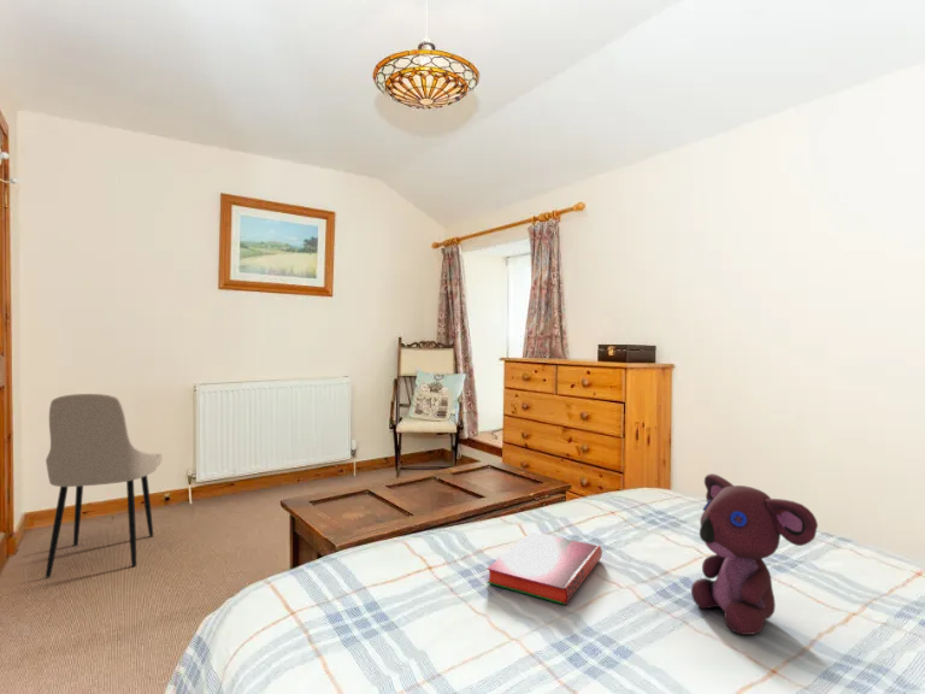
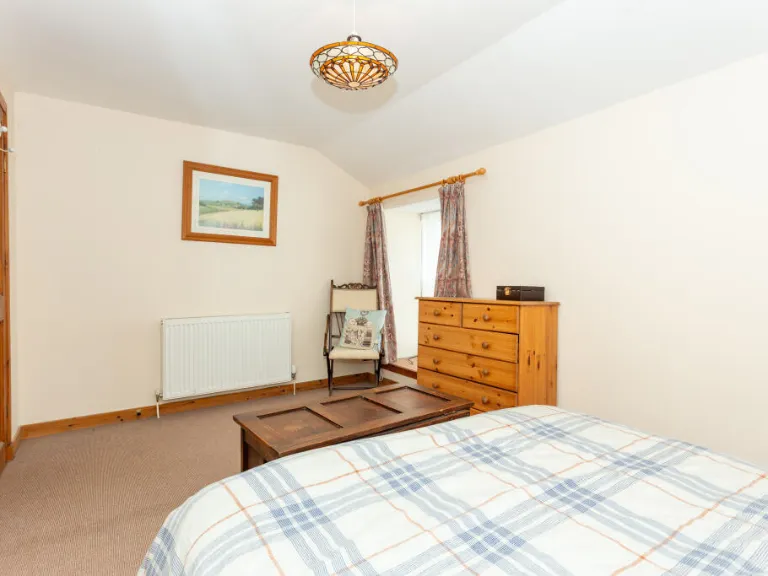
- teddy bear (736, 552)
- dining chair (101, 472)
- hardback book (547, 563)
